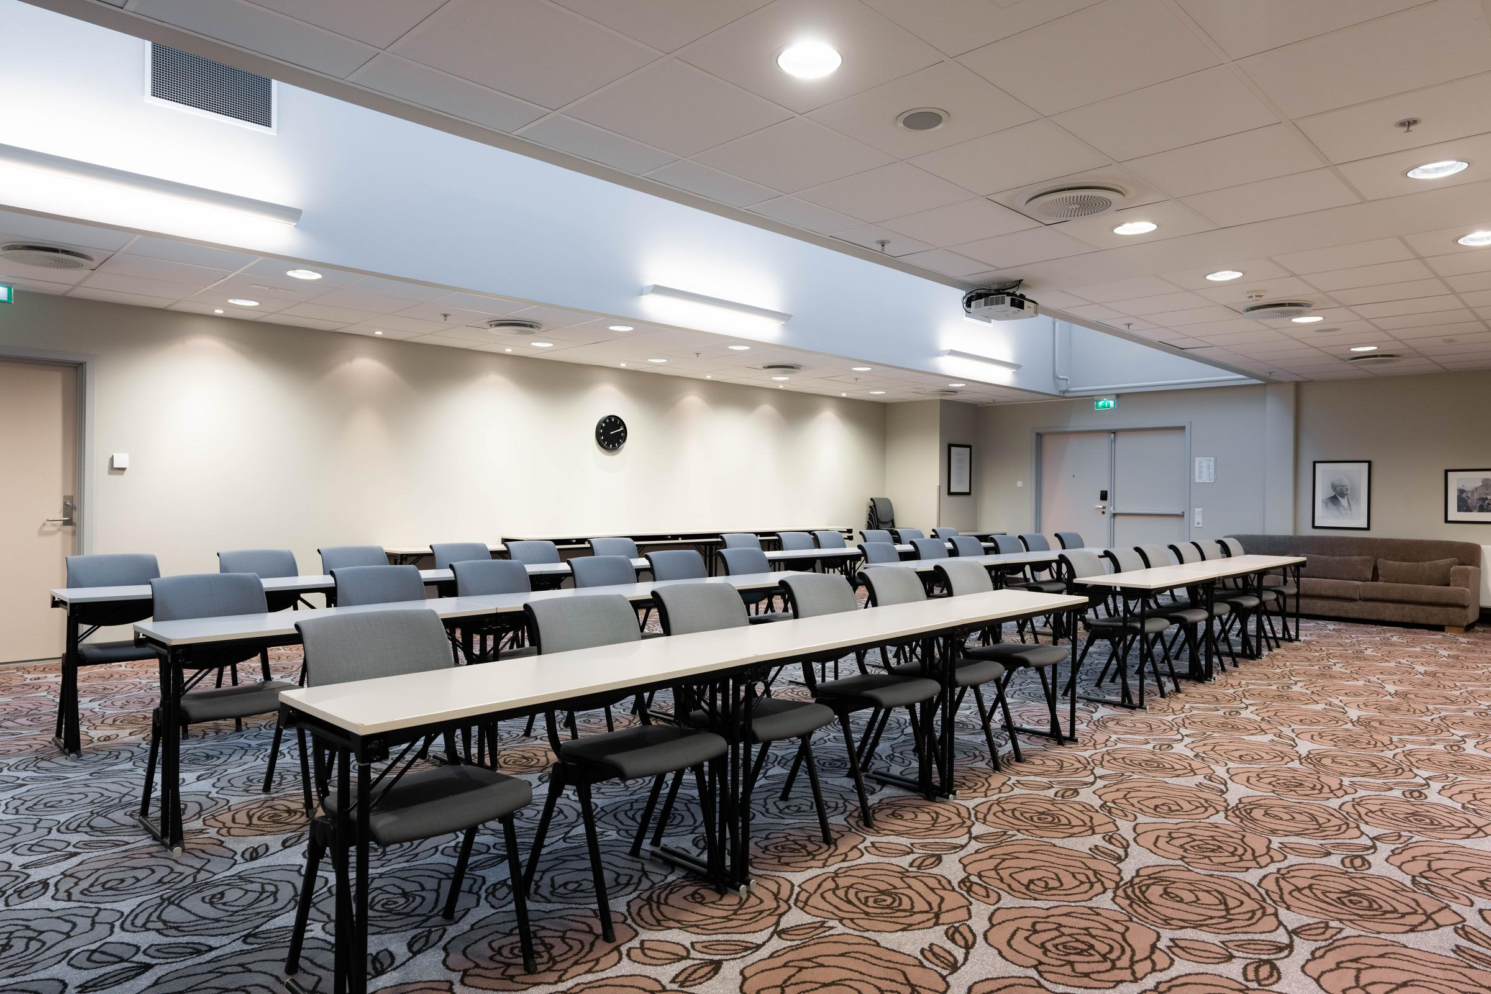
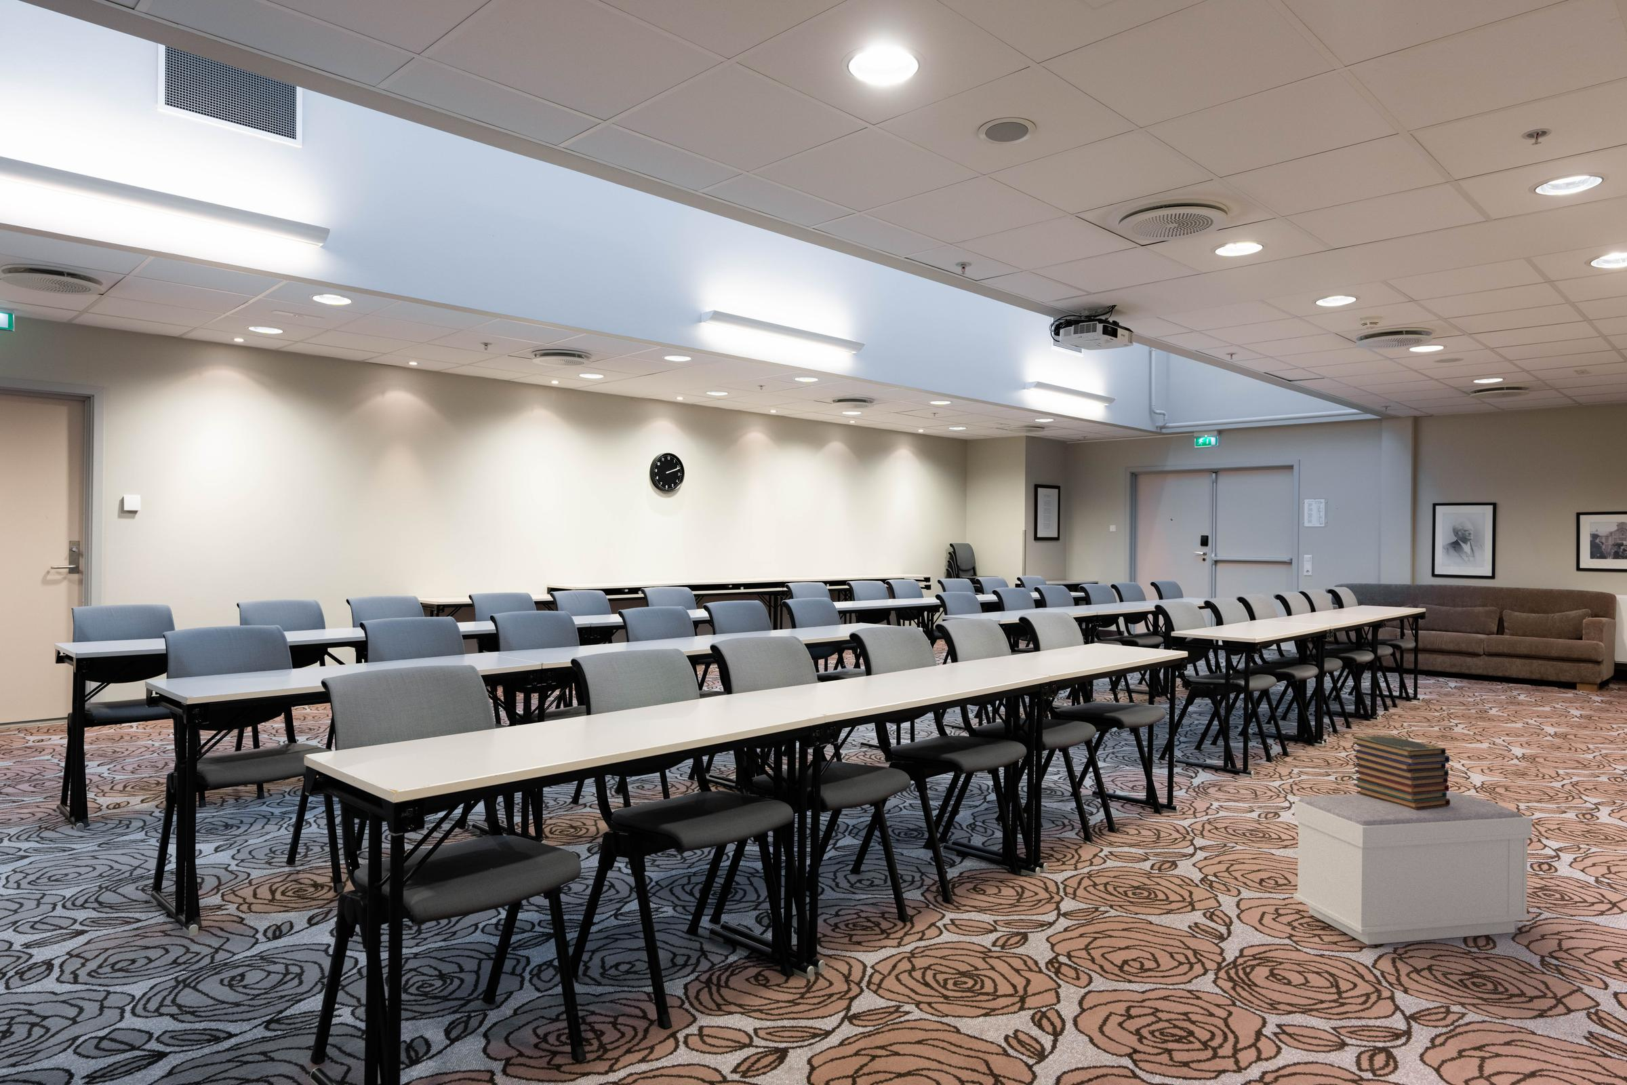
+ bench (1408, 861)
+ book stack (1399, 770)
